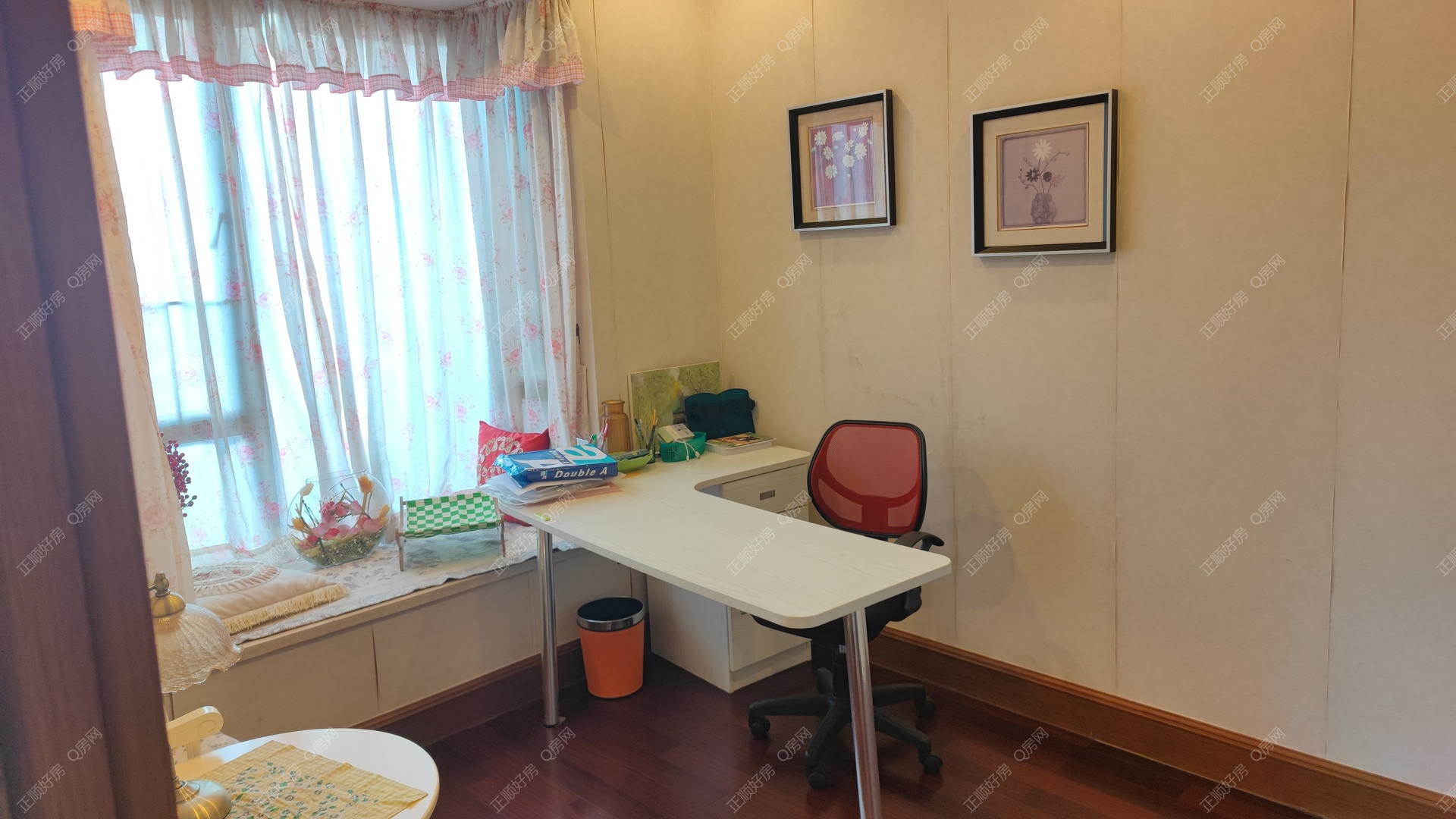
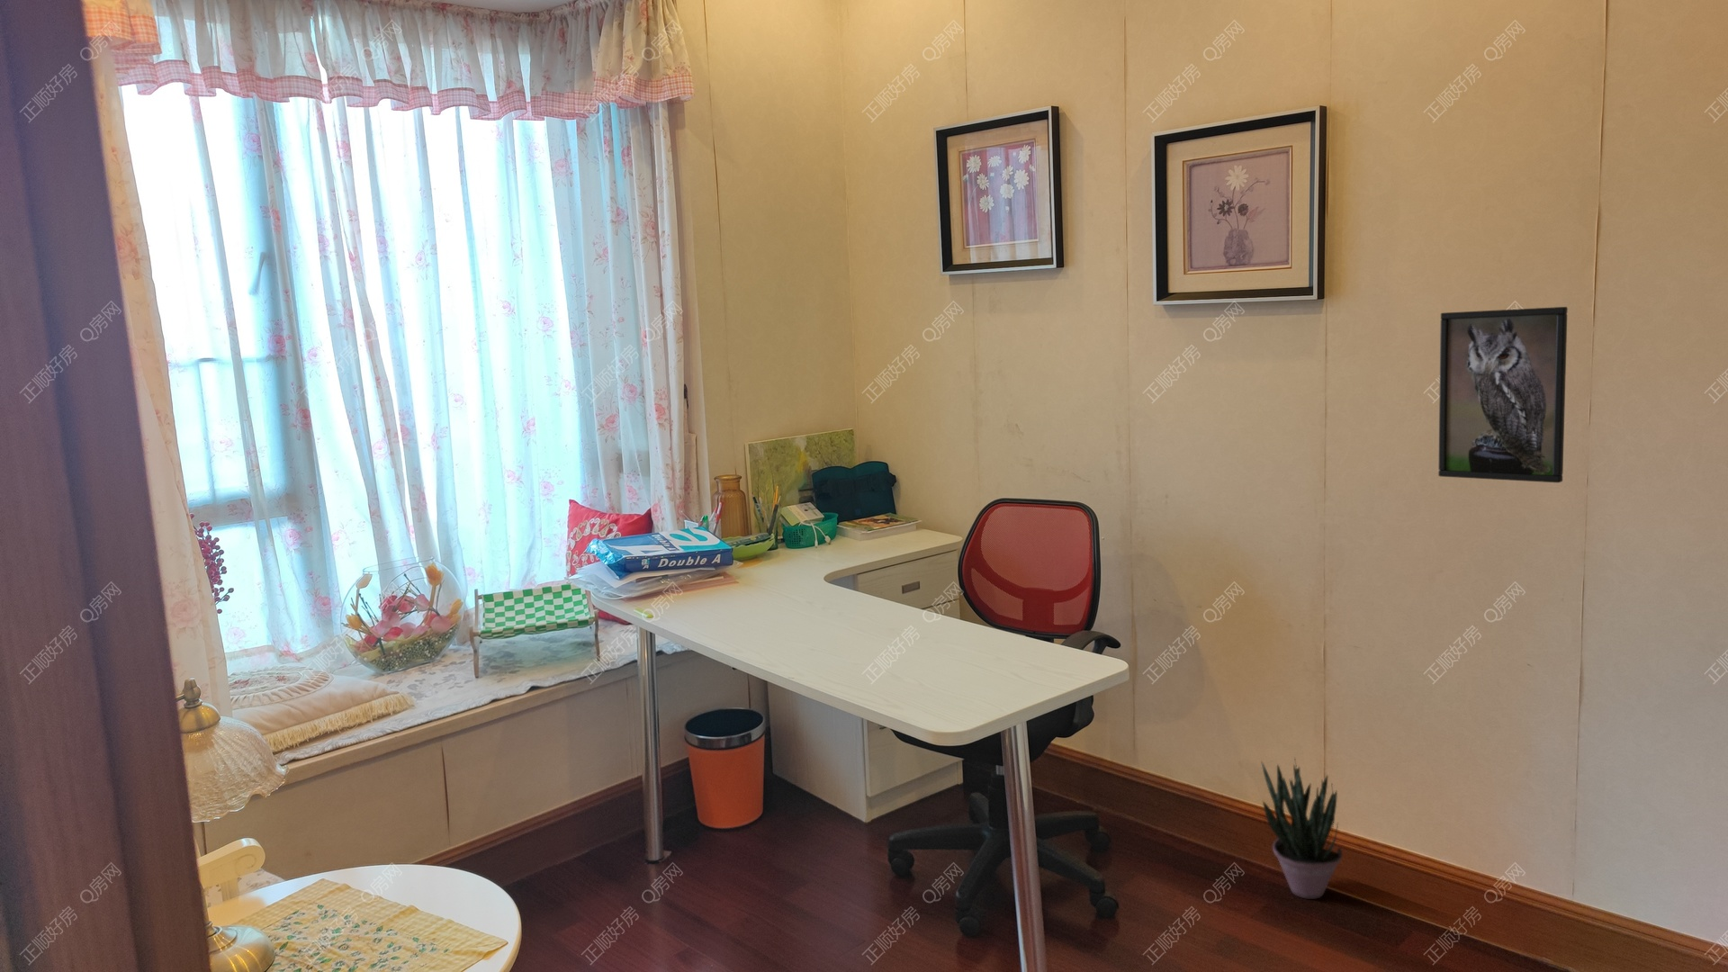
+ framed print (1499, 395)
+ potted plant (1300, 828)
